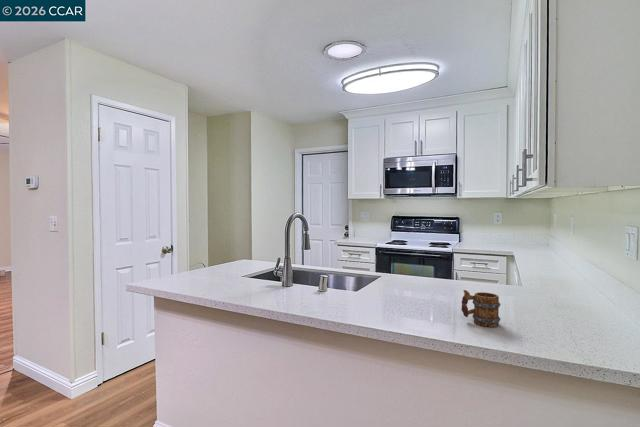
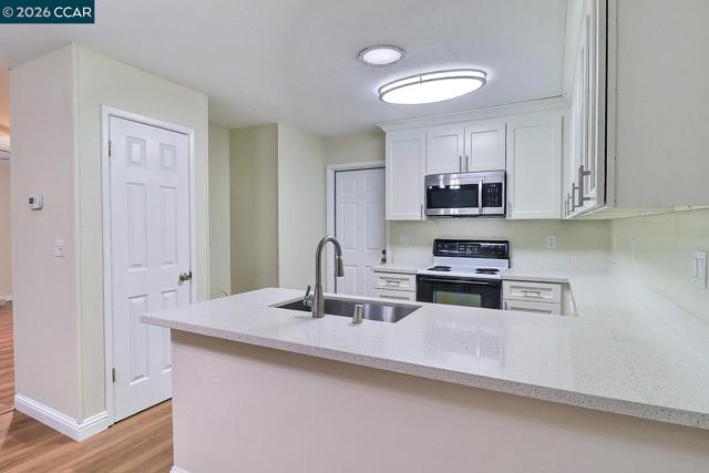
- mug (480, 306)
